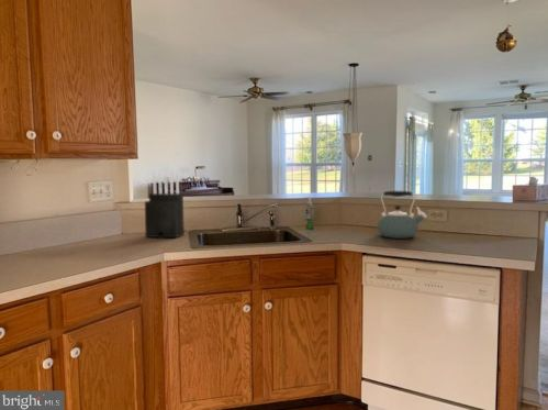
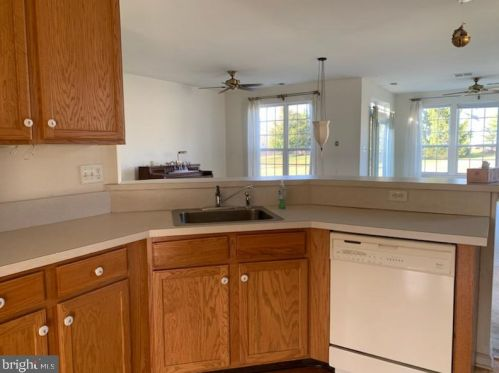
- kettle (401, 213)
- knife block (163, 204)
